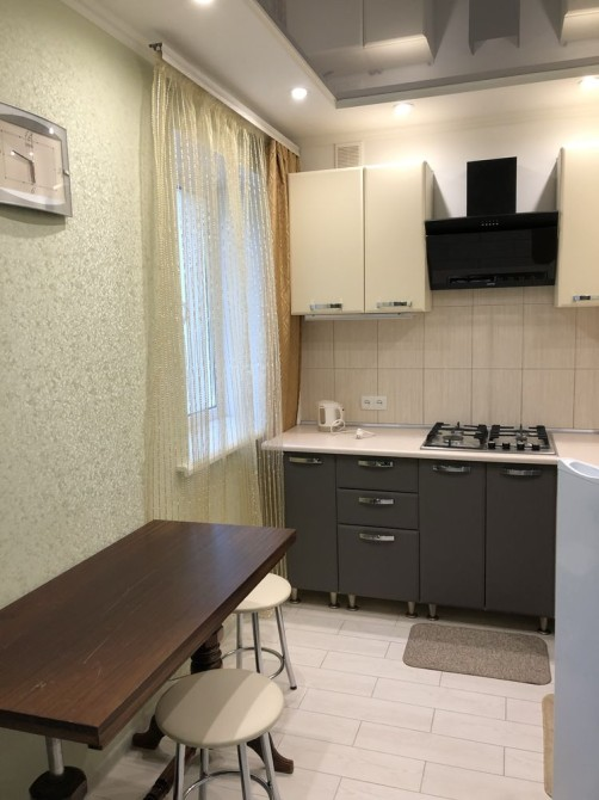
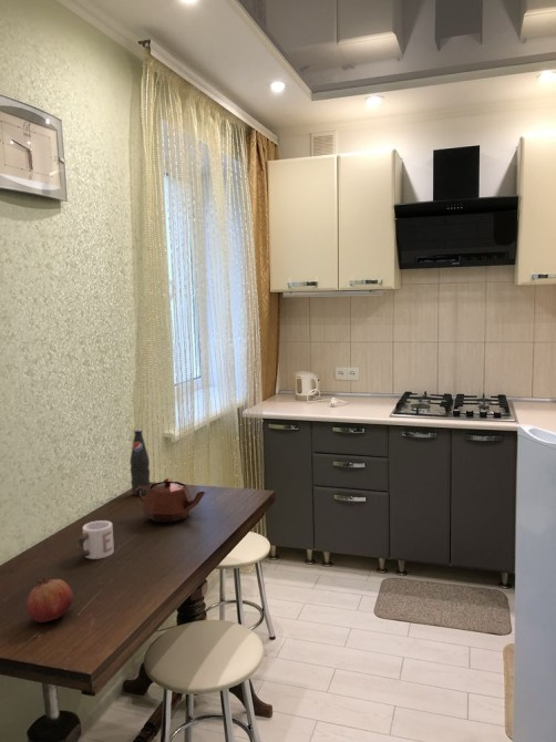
+ teapot (169, 497)
+ fruit (50, 598)
+ bottle (140, 462)
+ mug (93, 540)
